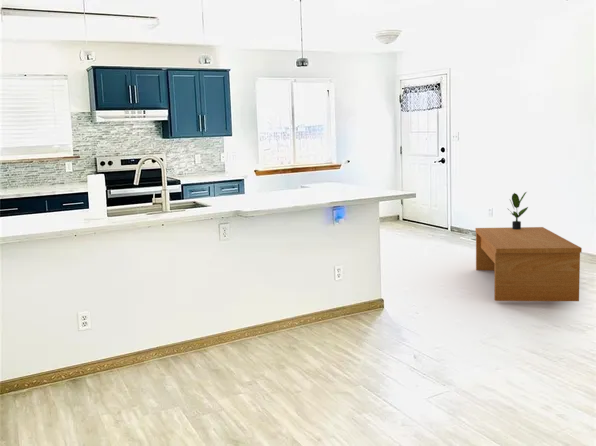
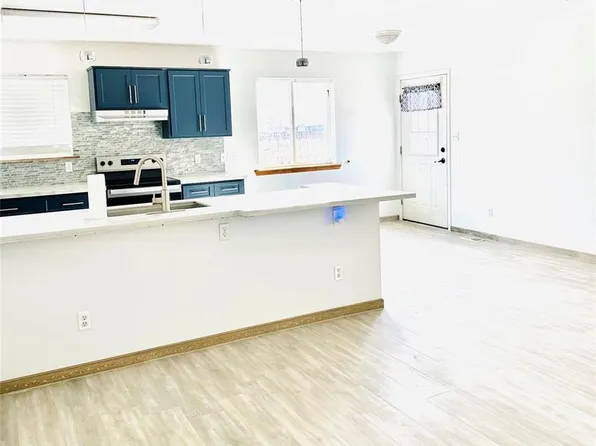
- potted plant (520, 211)
- coffee table (521, 260)
